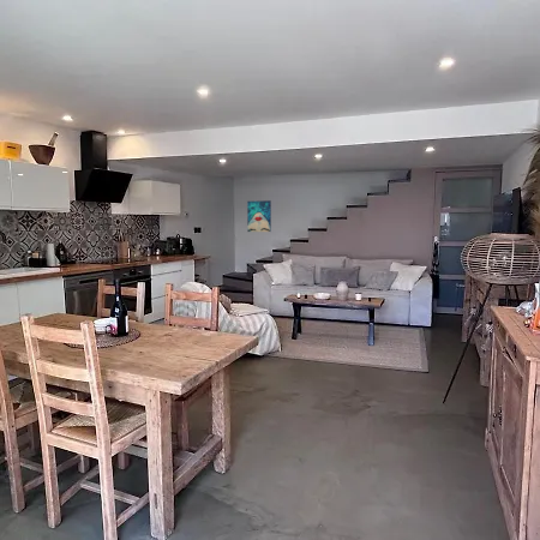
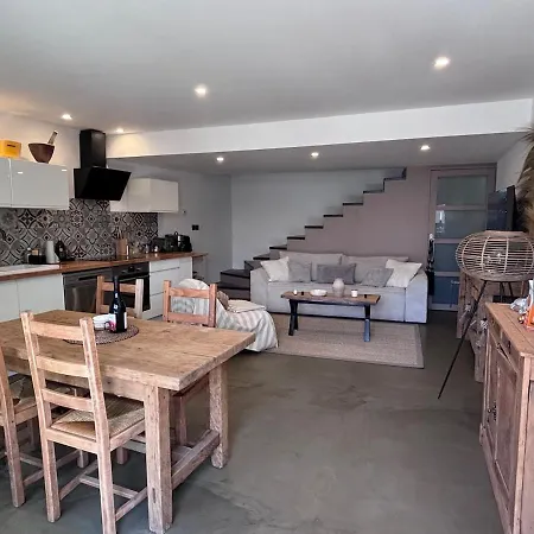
- wall art (258, 216)
